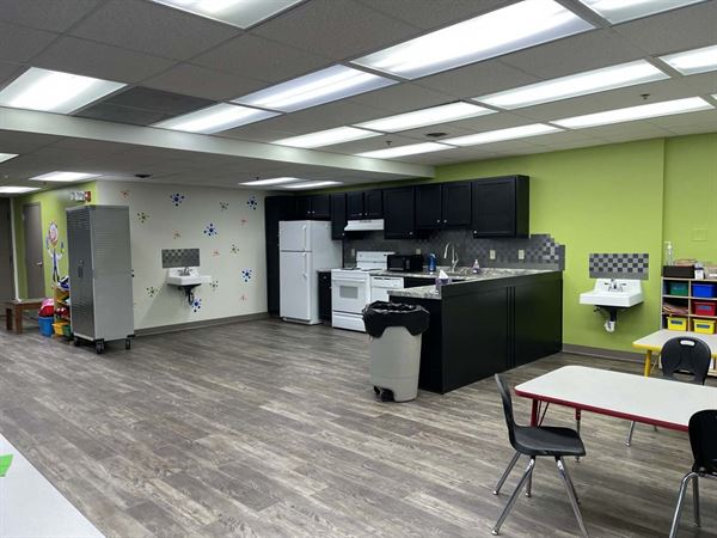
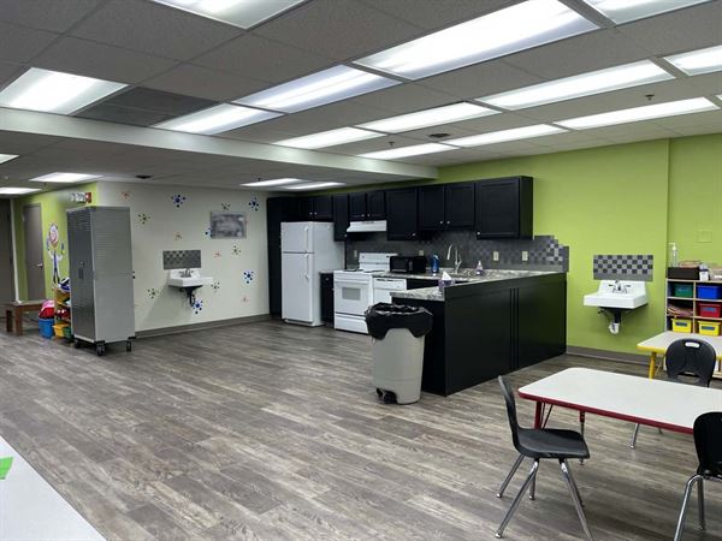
+ wall art (227, 225)
